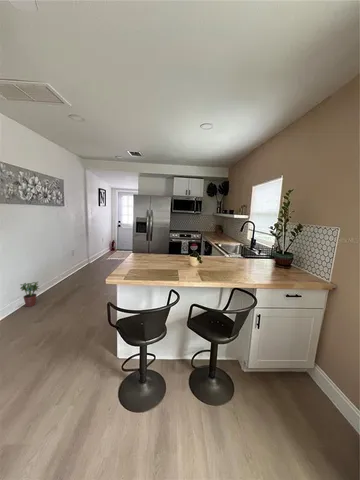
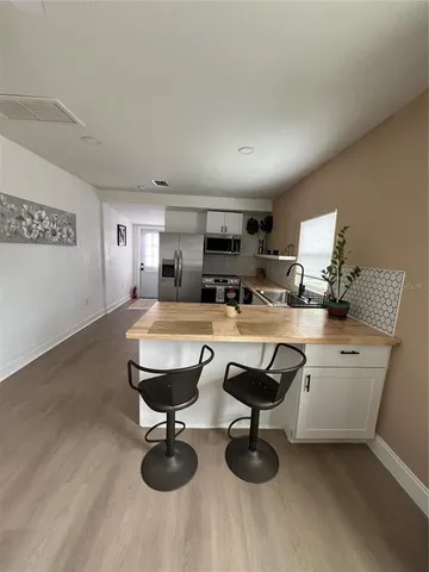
- potted plant (29, 293)
